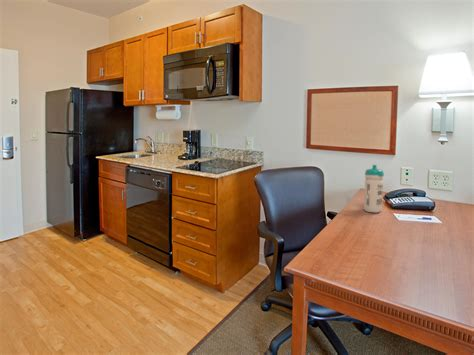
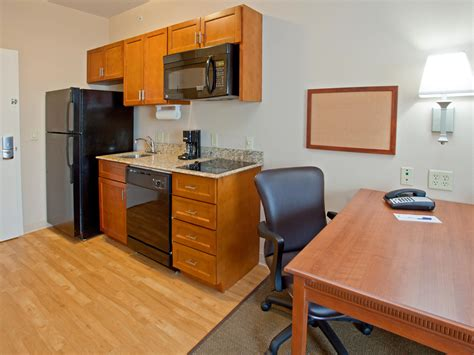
- water bottle (373, 188)
